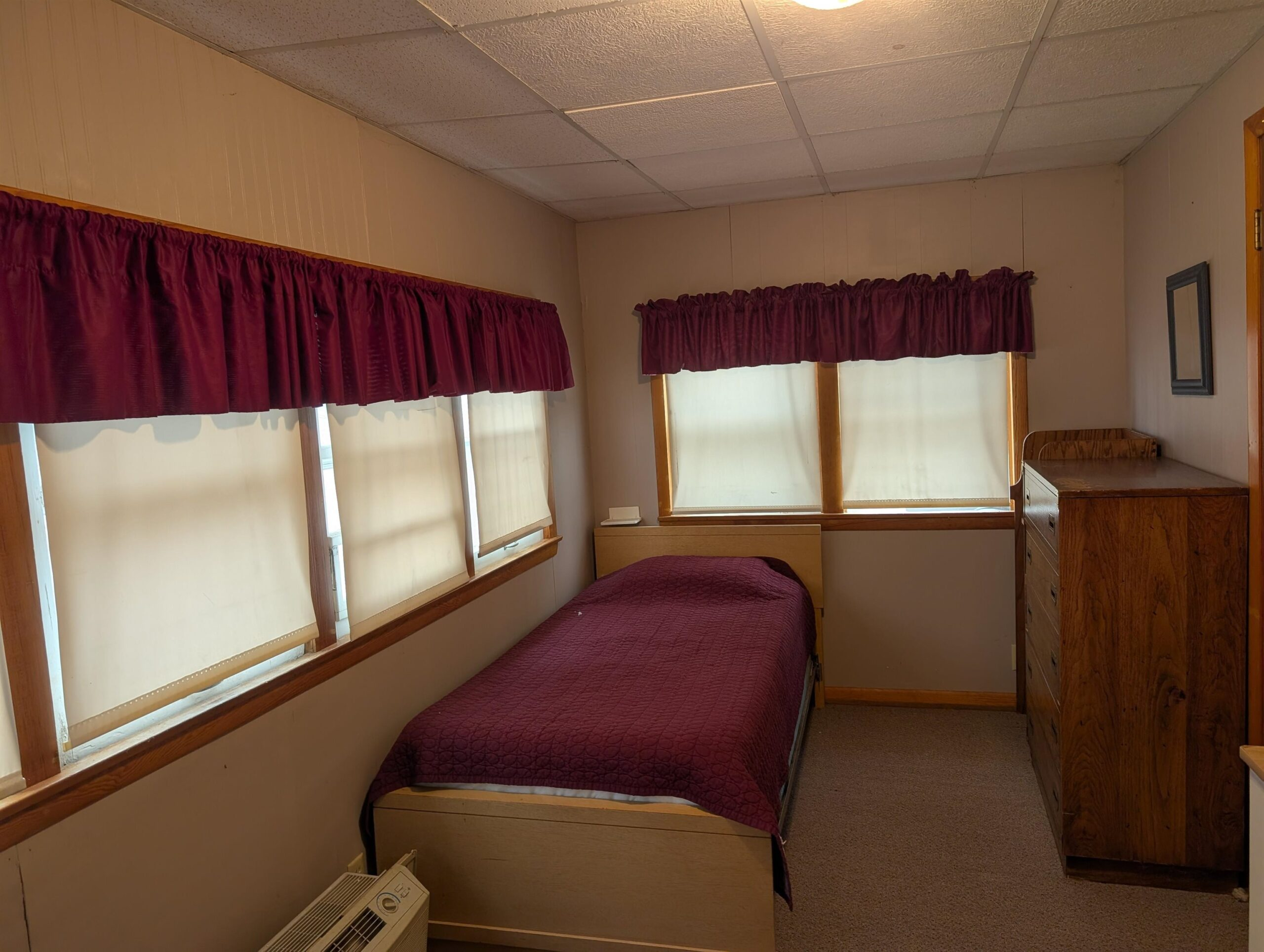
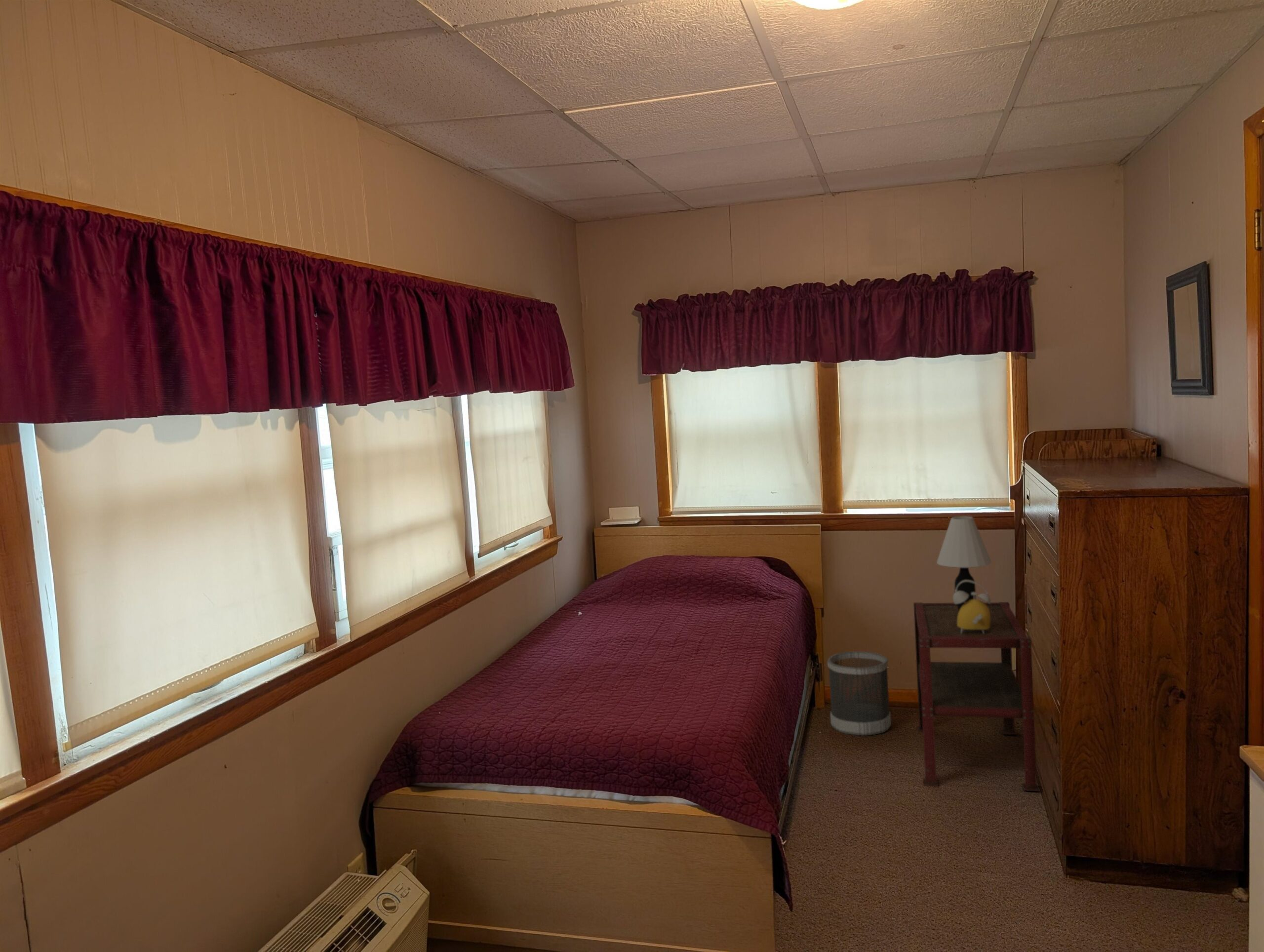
+ table lamp (964, 564)
+ wastebasket (859, 692)
+ side table (969, 688)
+ alarm clock (972, 606)
